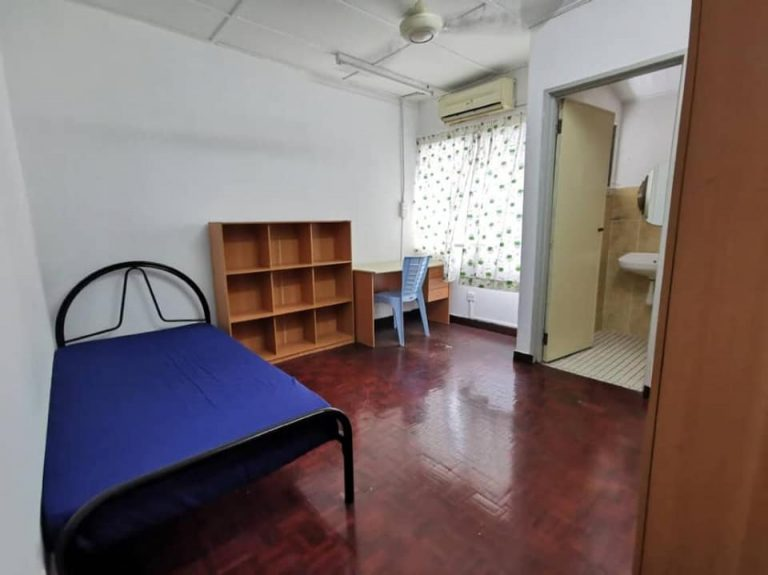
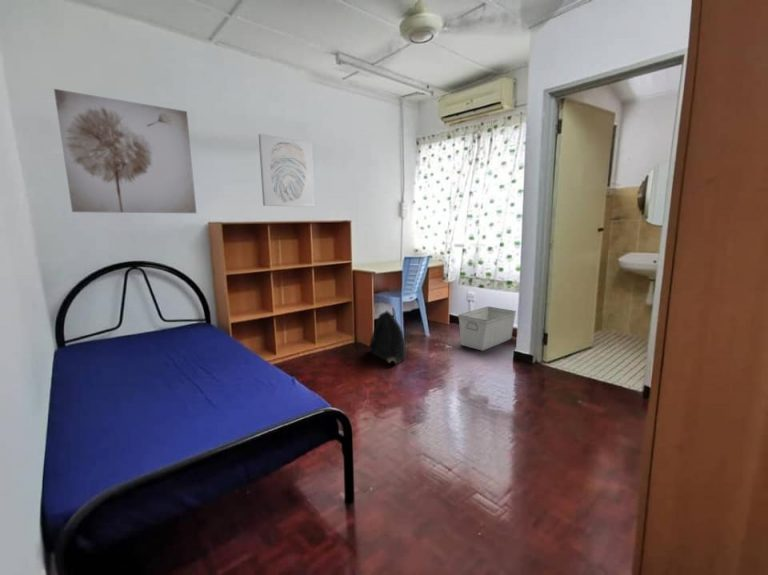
+ backpack (389, 333)
+ storage bin (487, 327)
+ wall art (288, 172)
+ wall art (133, 158)
